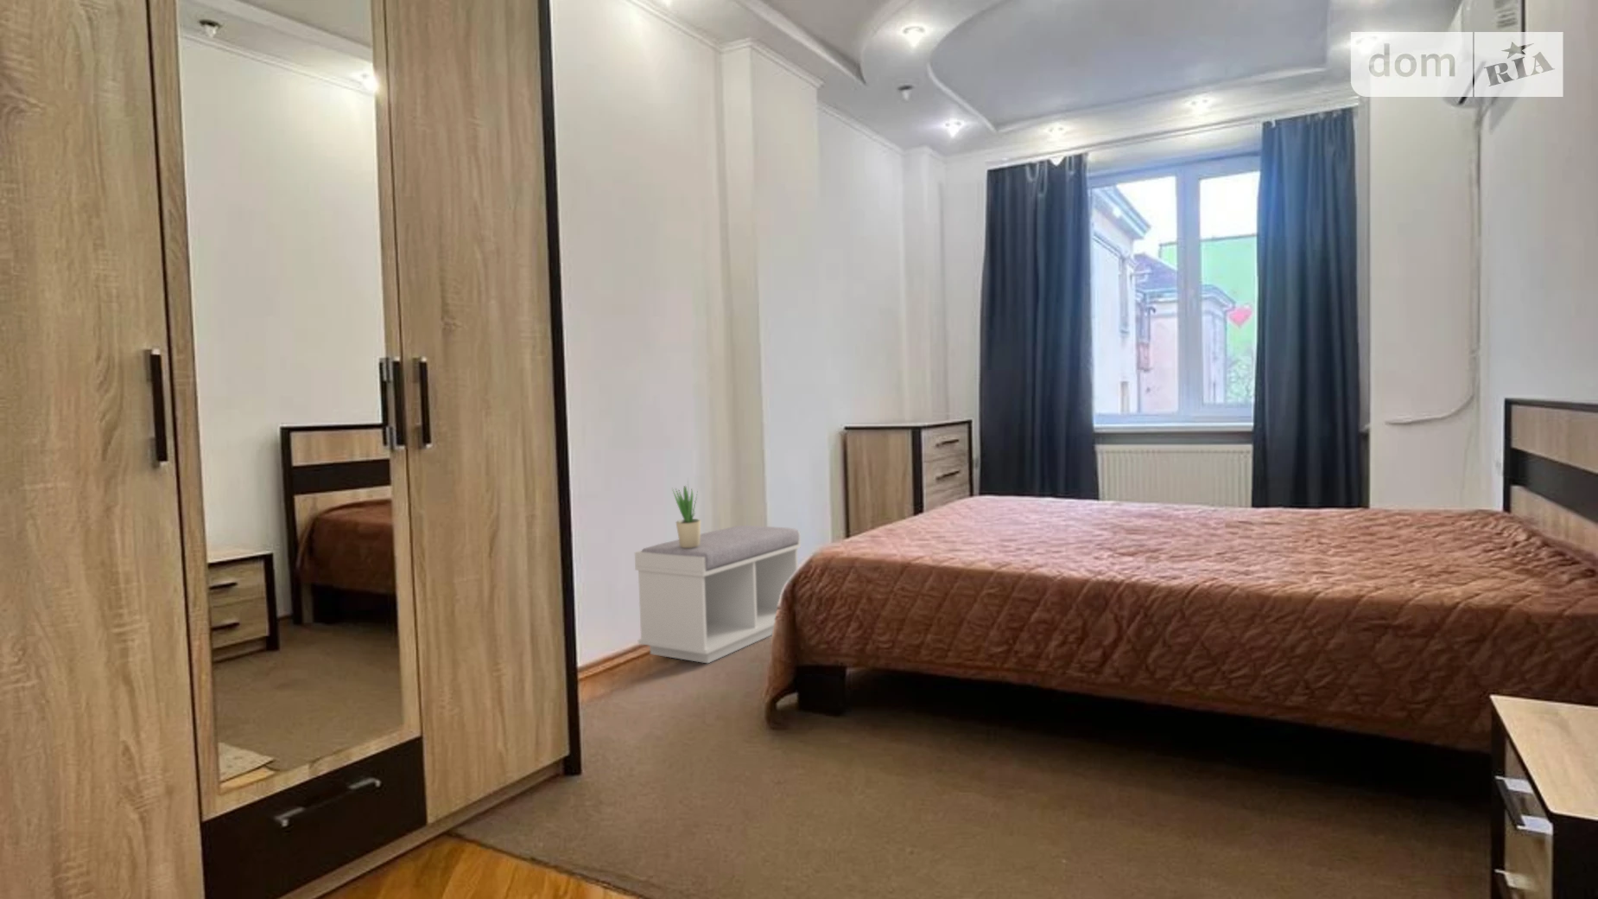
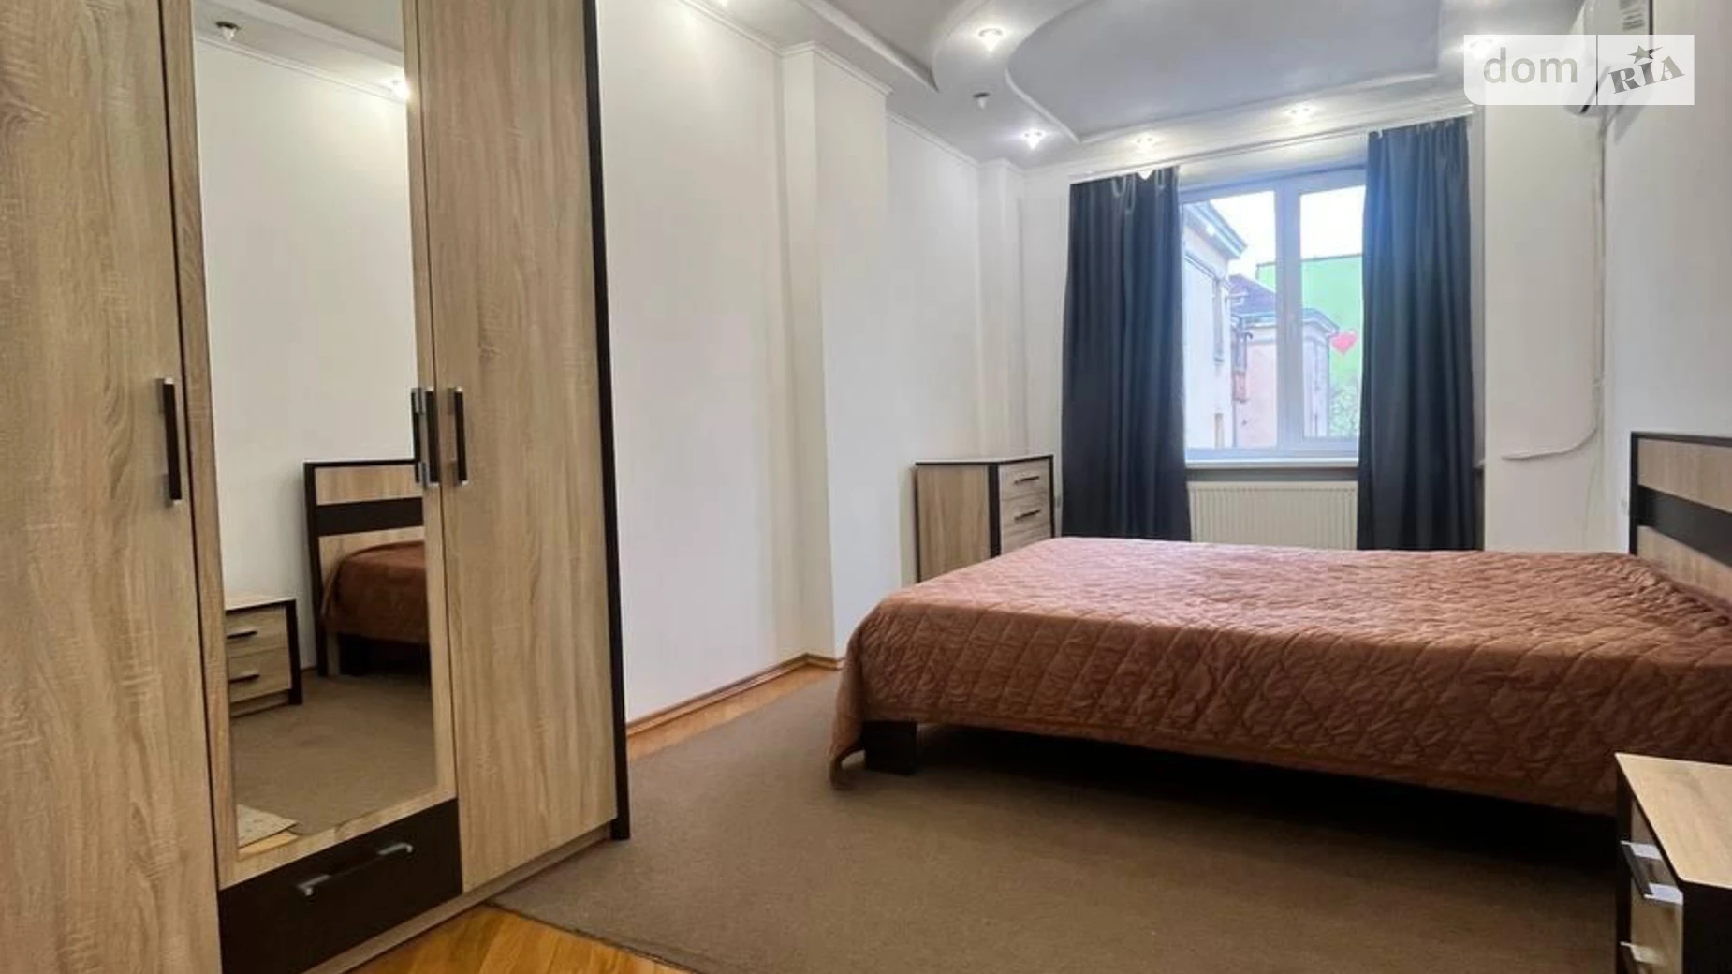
- bench (724, 587)
- potted plant (687, 510)
